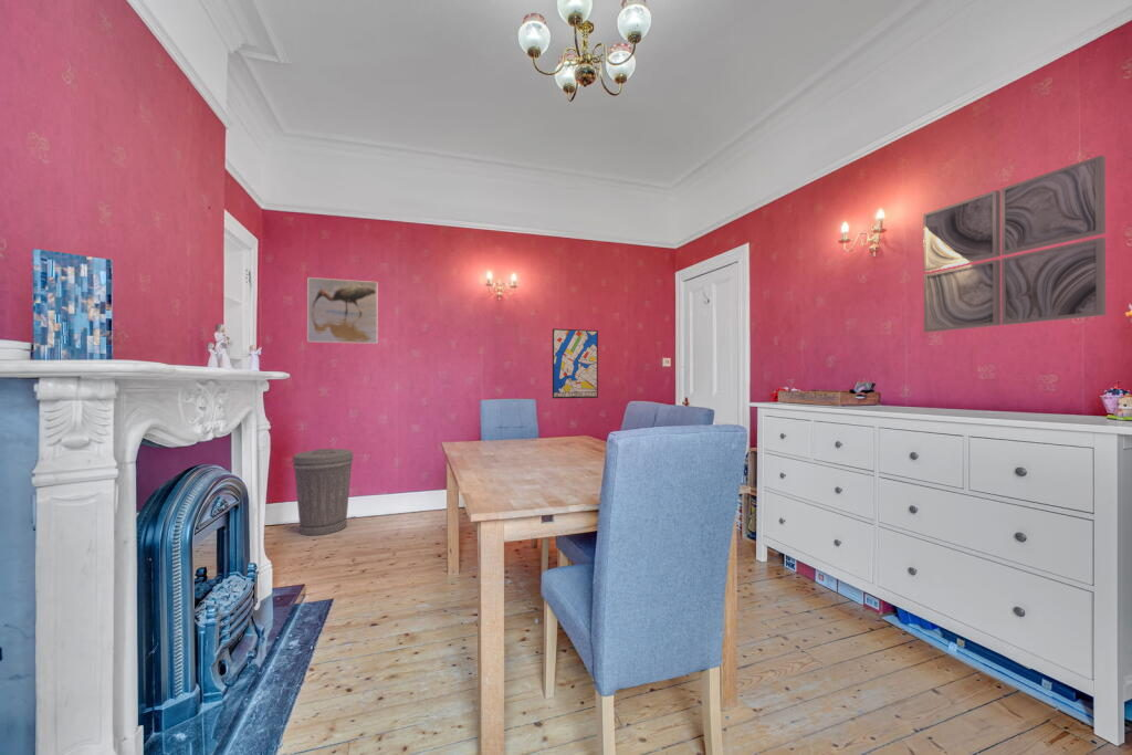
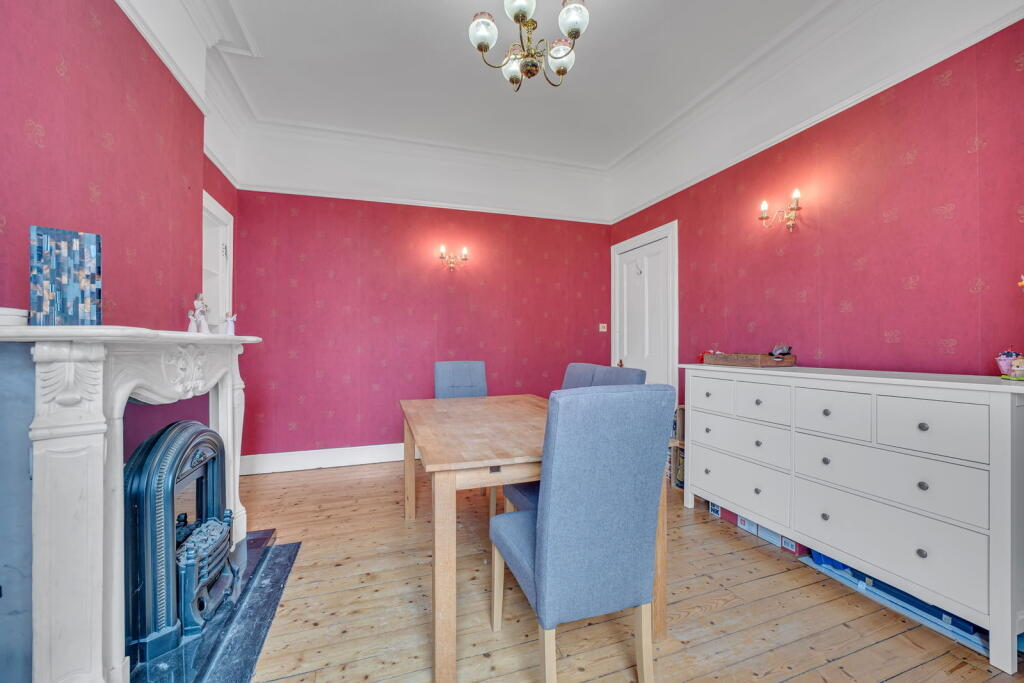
- trash can (324, 487)
- wall art (575, 364)
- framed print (343, 311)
- wall art (999, 255)
